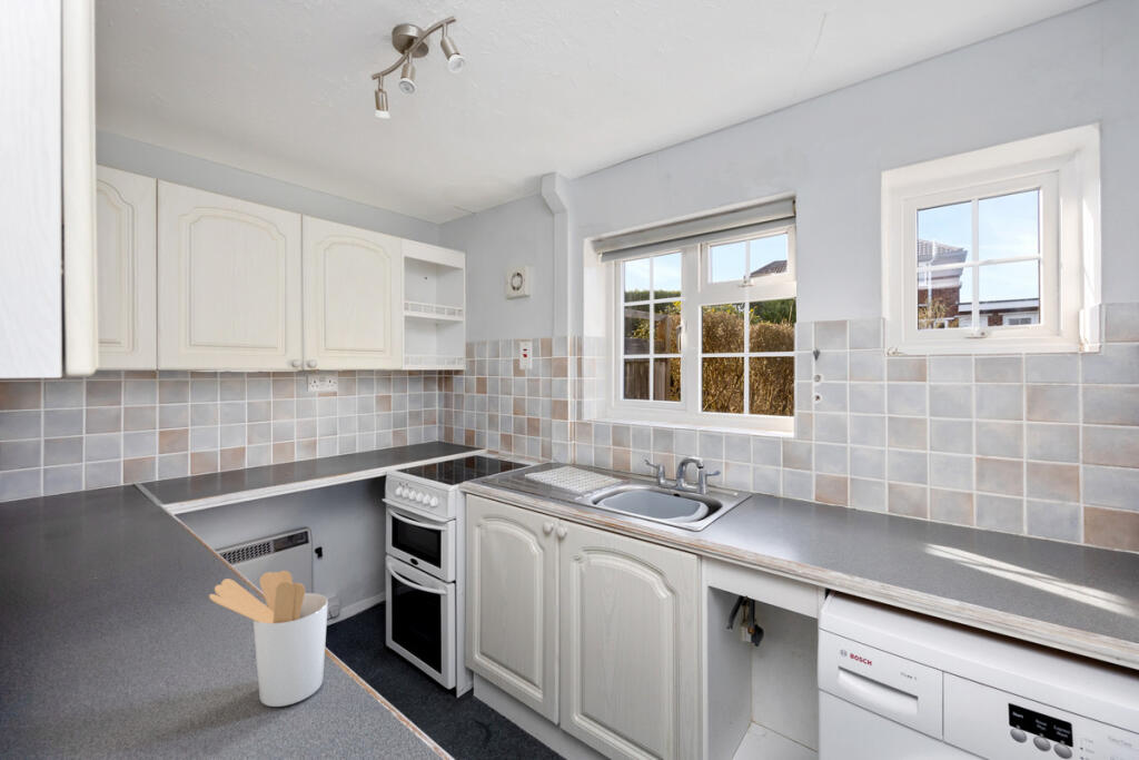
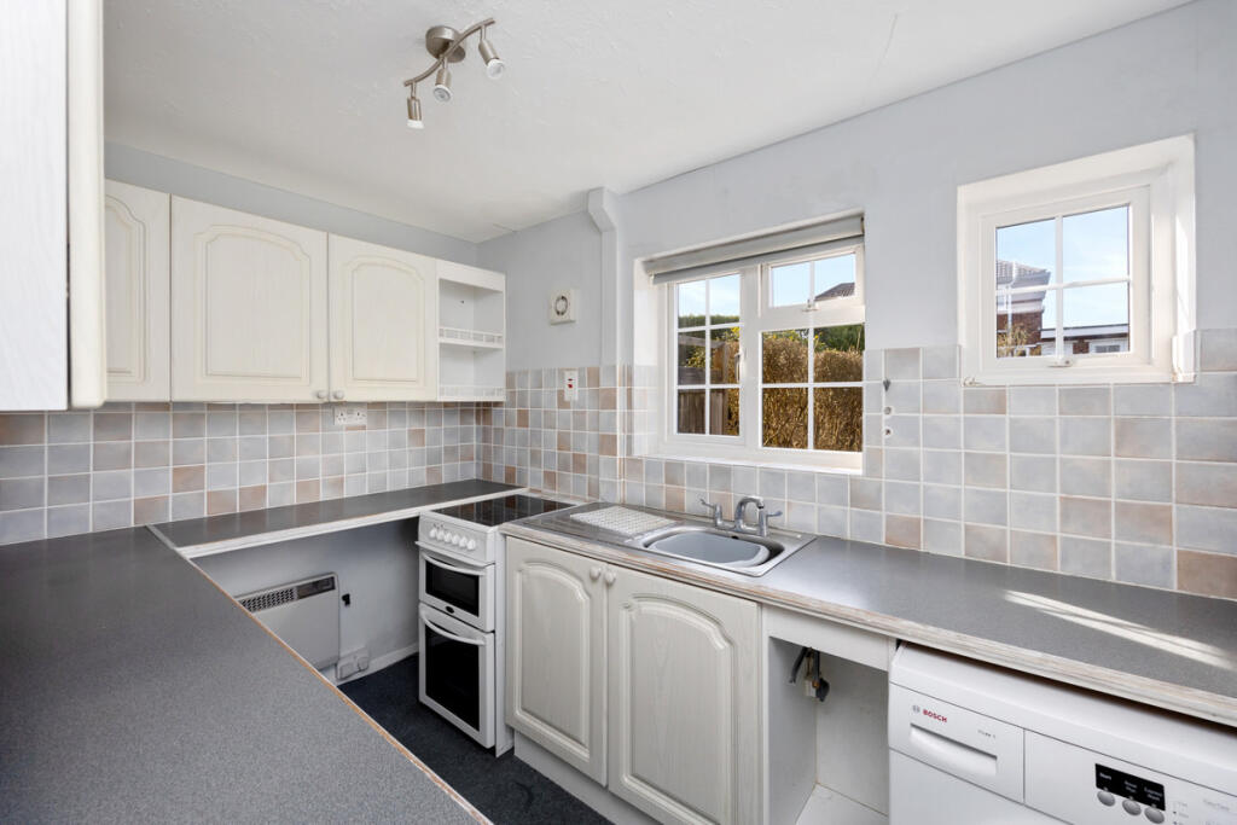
- utensil holder (271, 632)
